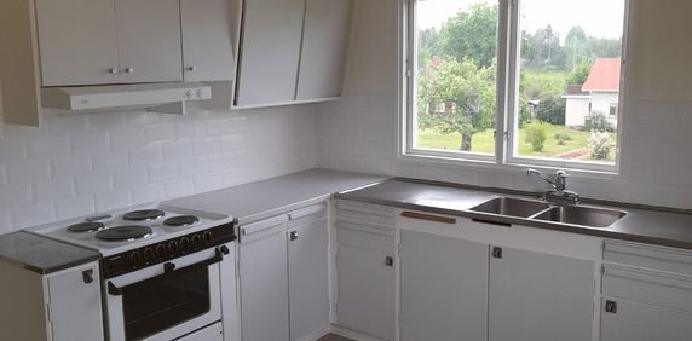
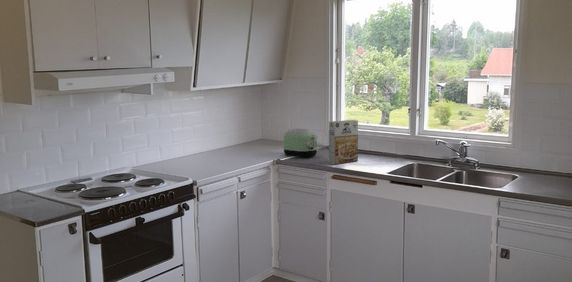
+ cereal box (343, 141)
+ toaster (301, 142)
